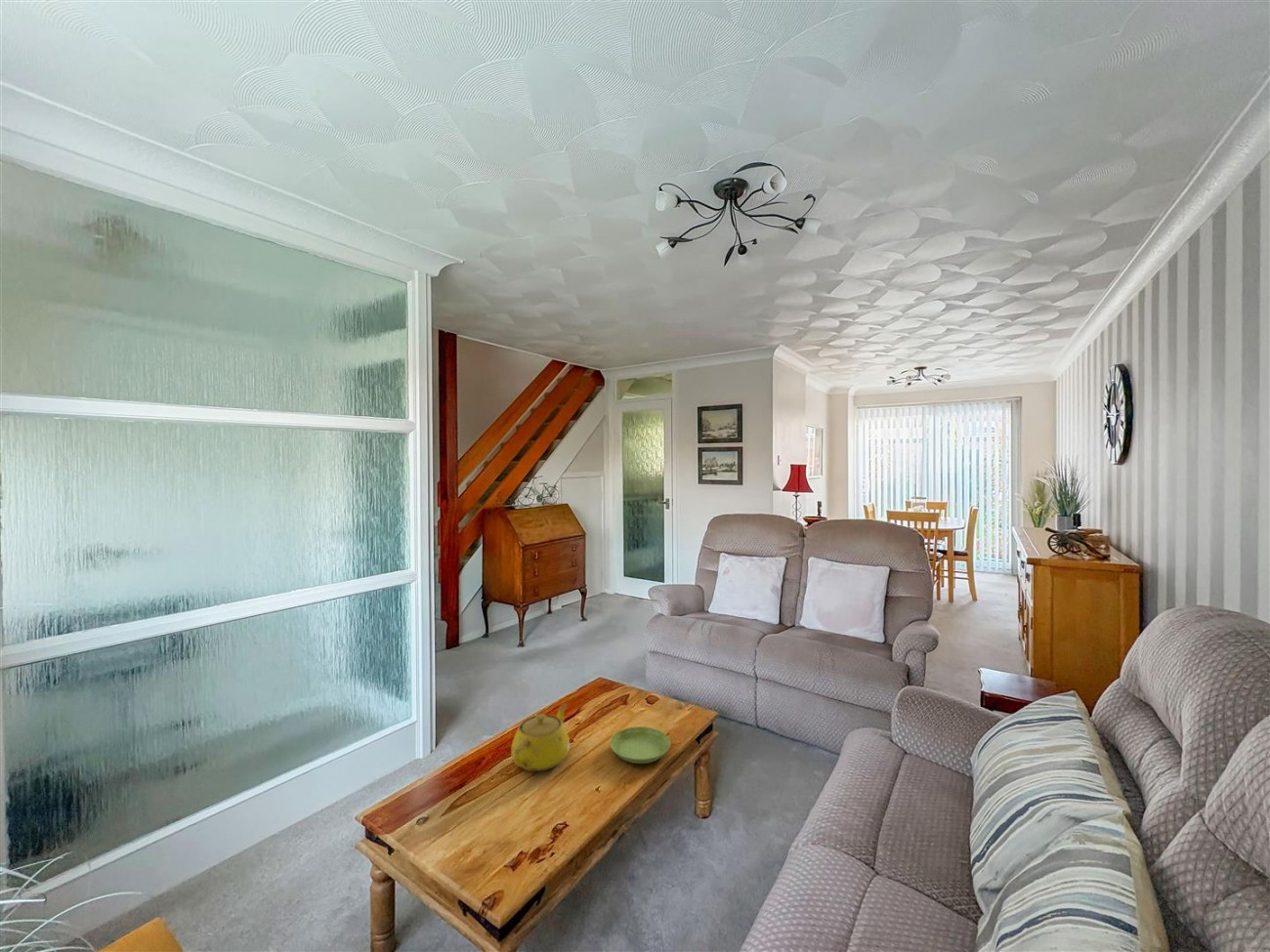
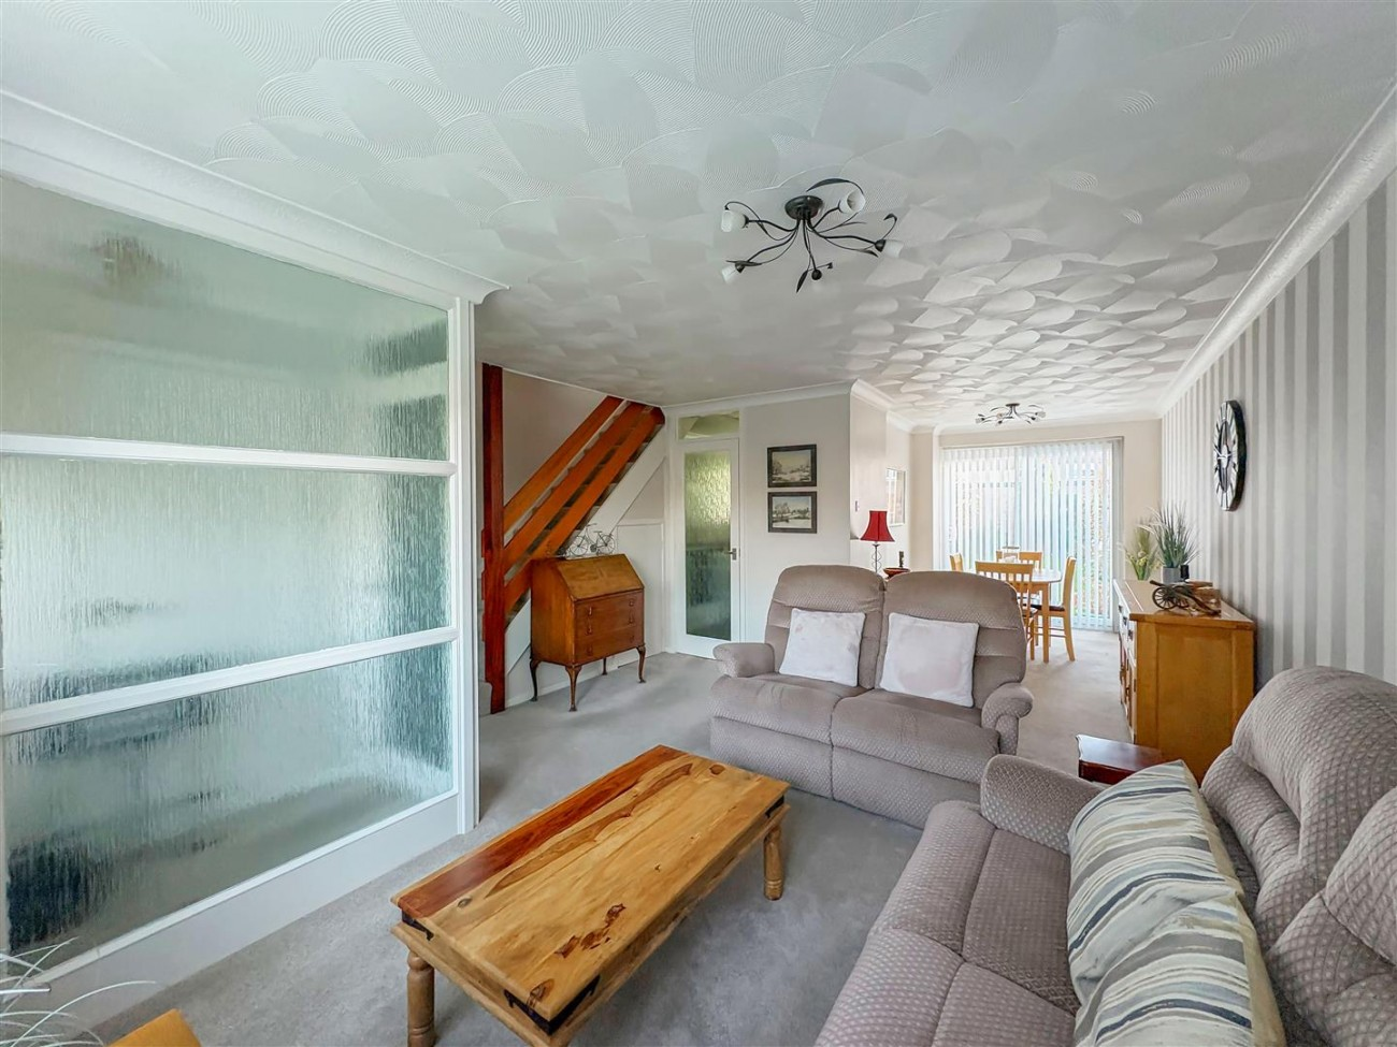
- saucer (640, 746)
- teapot (542, 736)
